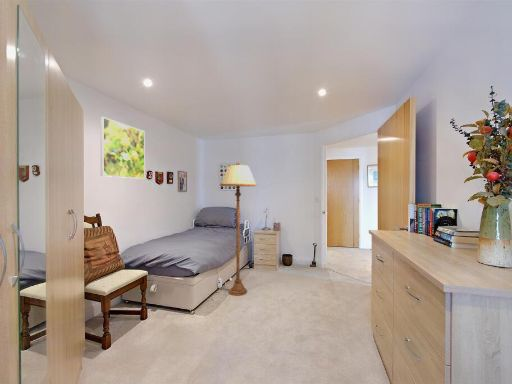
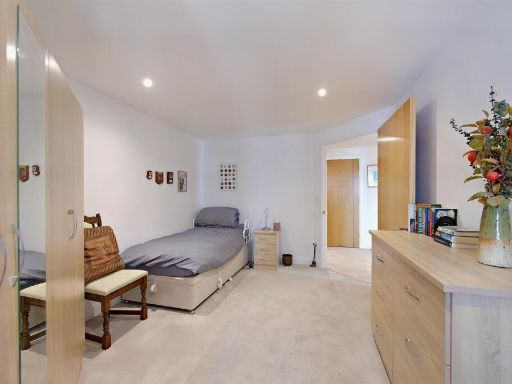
- floor lamp (238, 227)
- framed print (125, 151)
